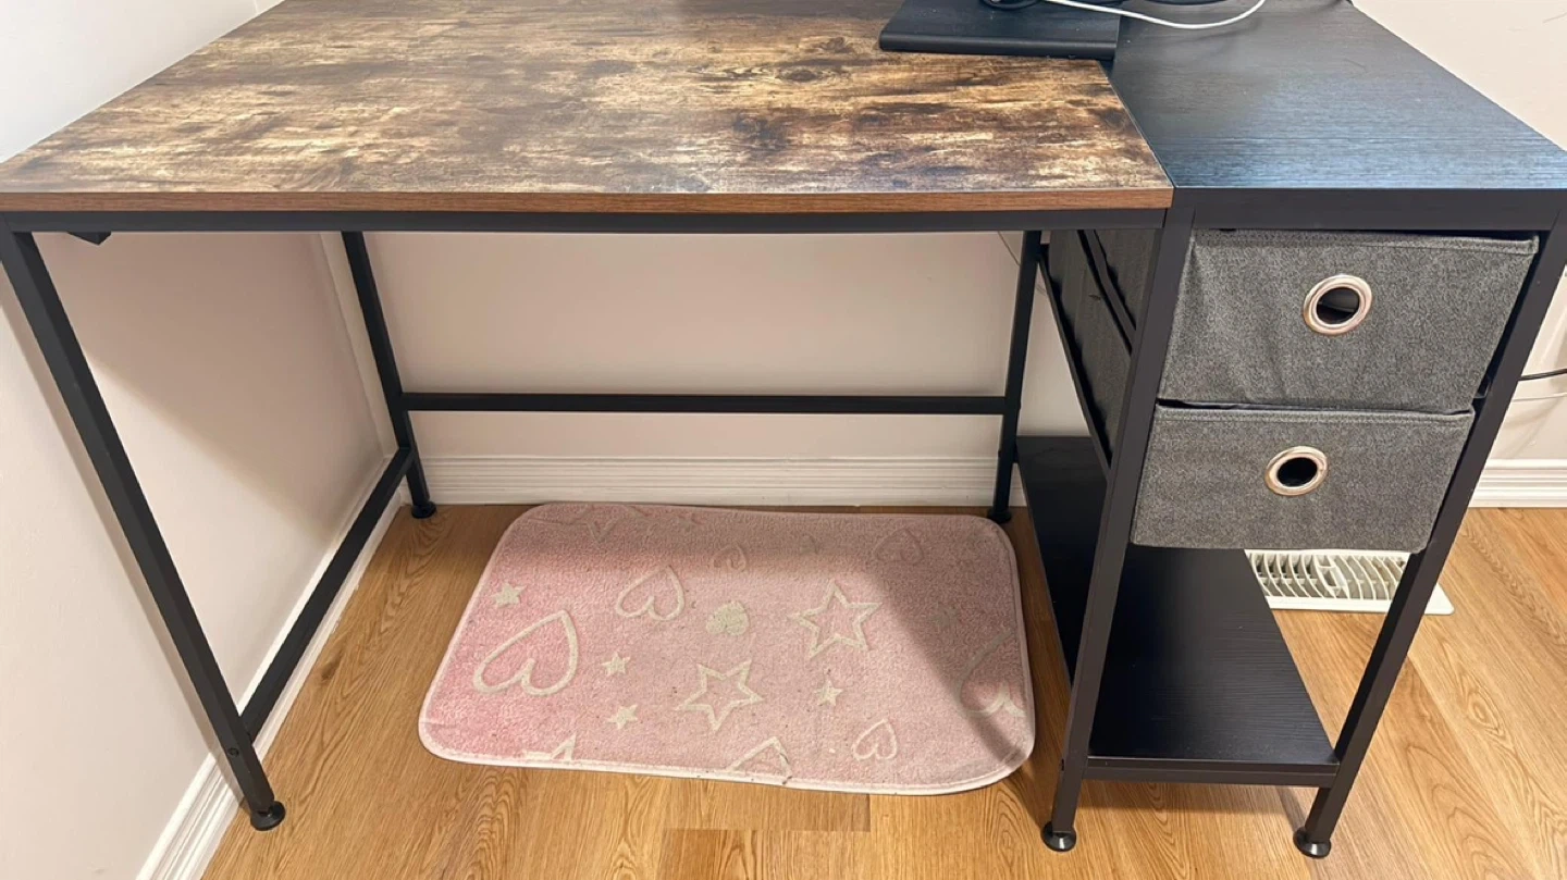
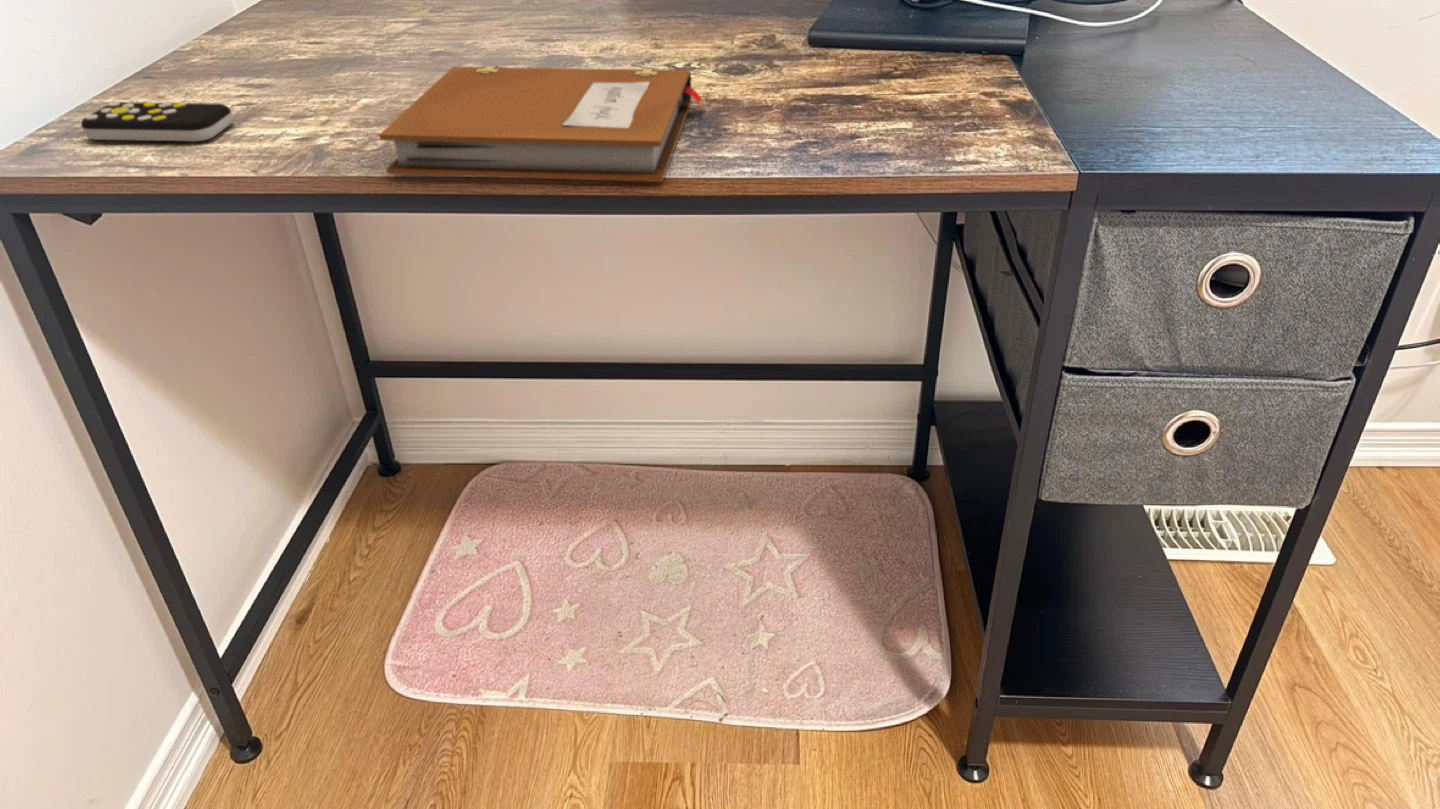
+ remote control (158, 120)
+ notebook (557, 116)
